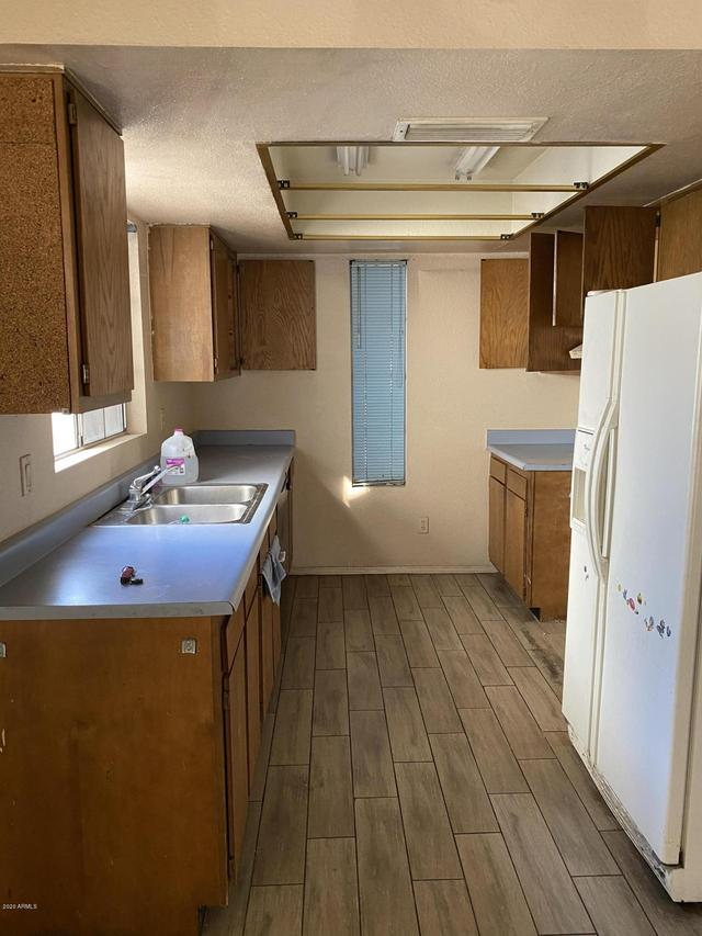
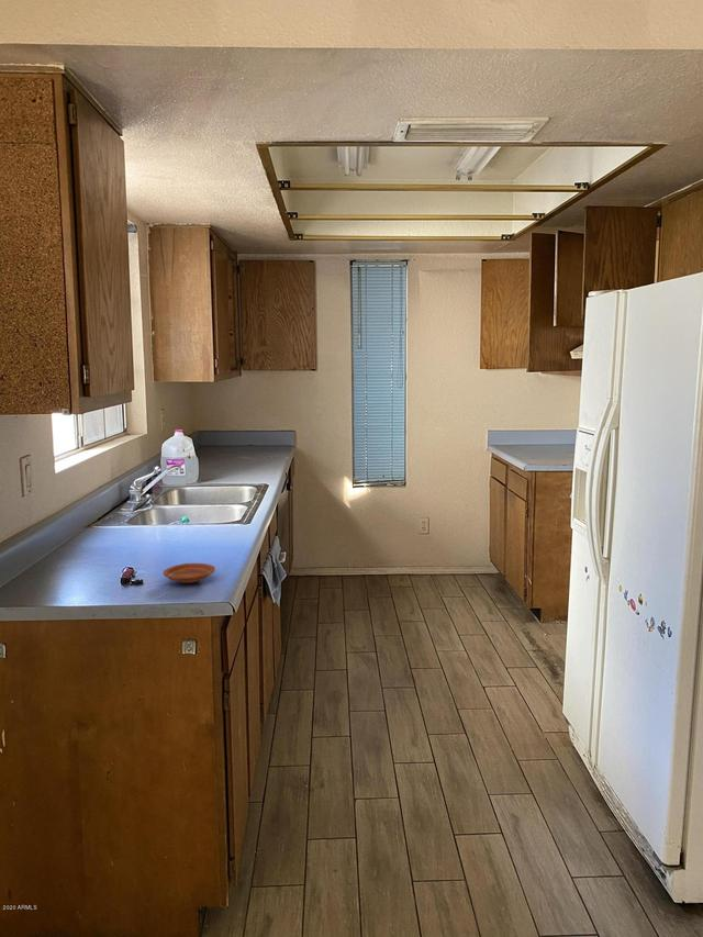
+ plate (189, 575)
